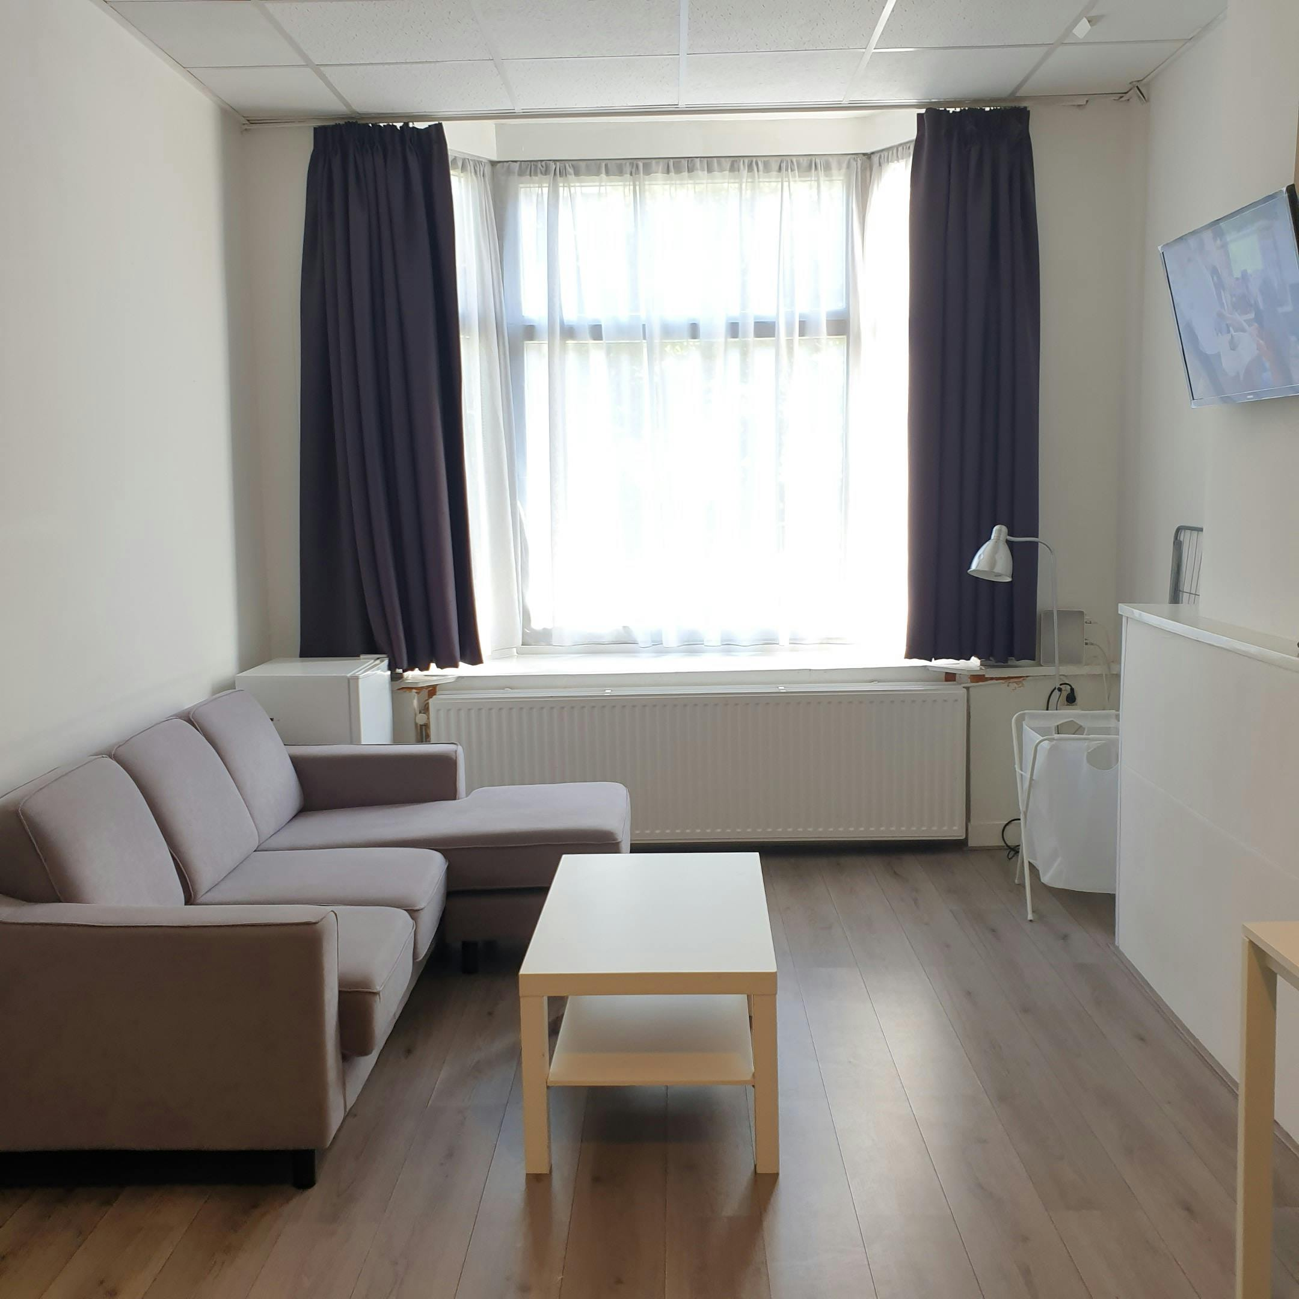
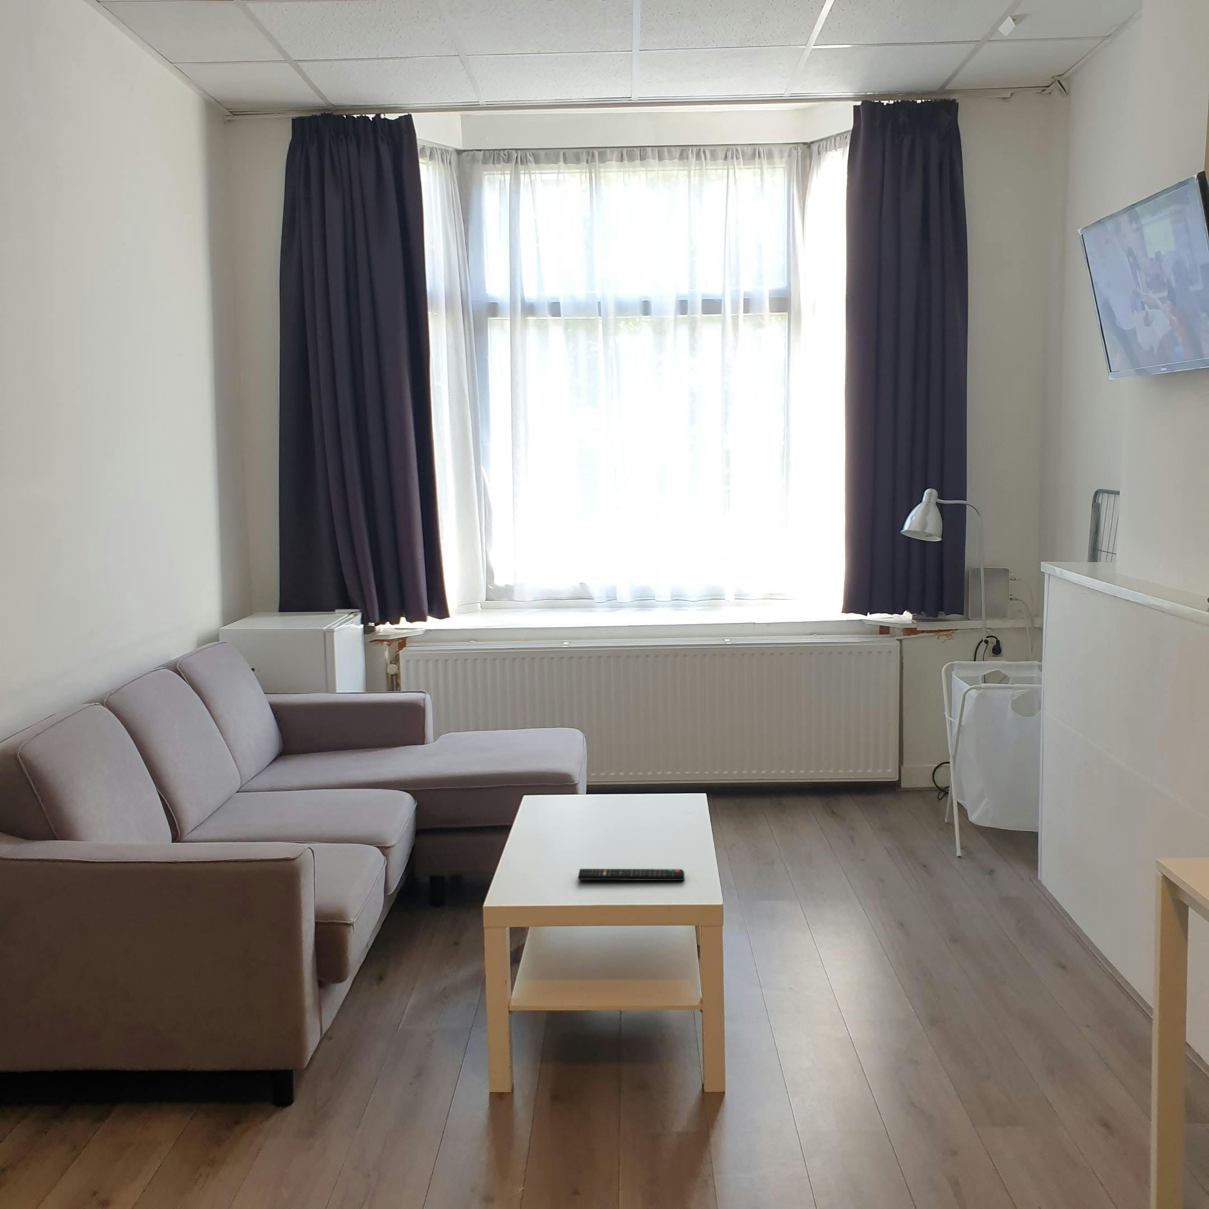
+ remote control (631, 876)
